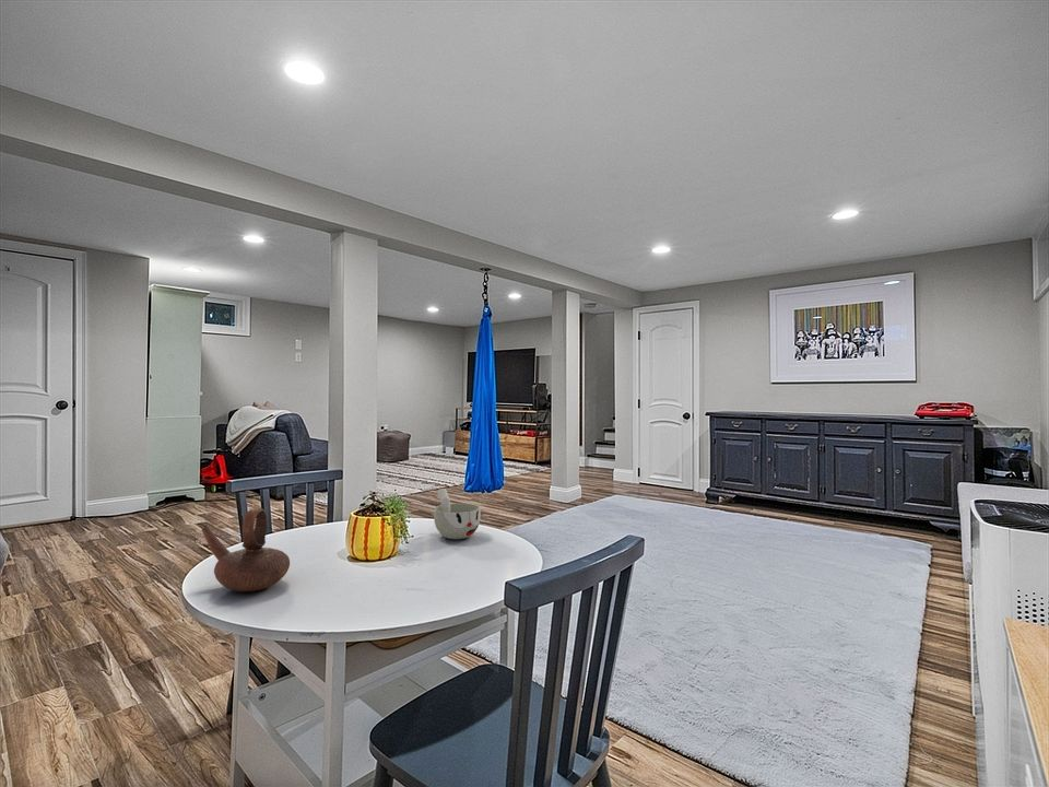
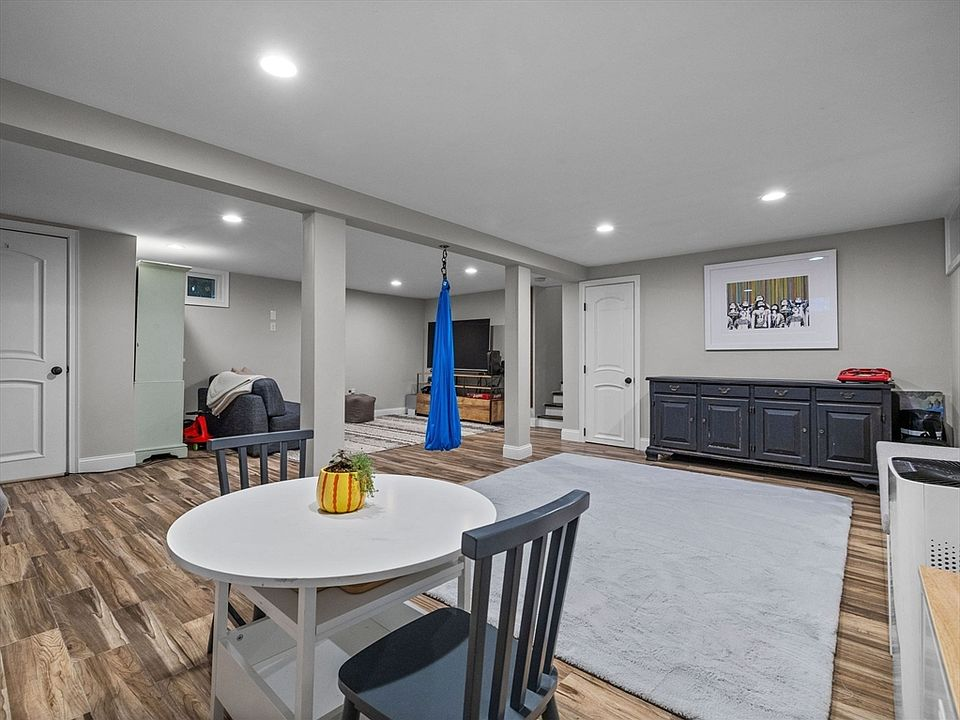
- cup (453, 512)
- teapot (243, 545)
